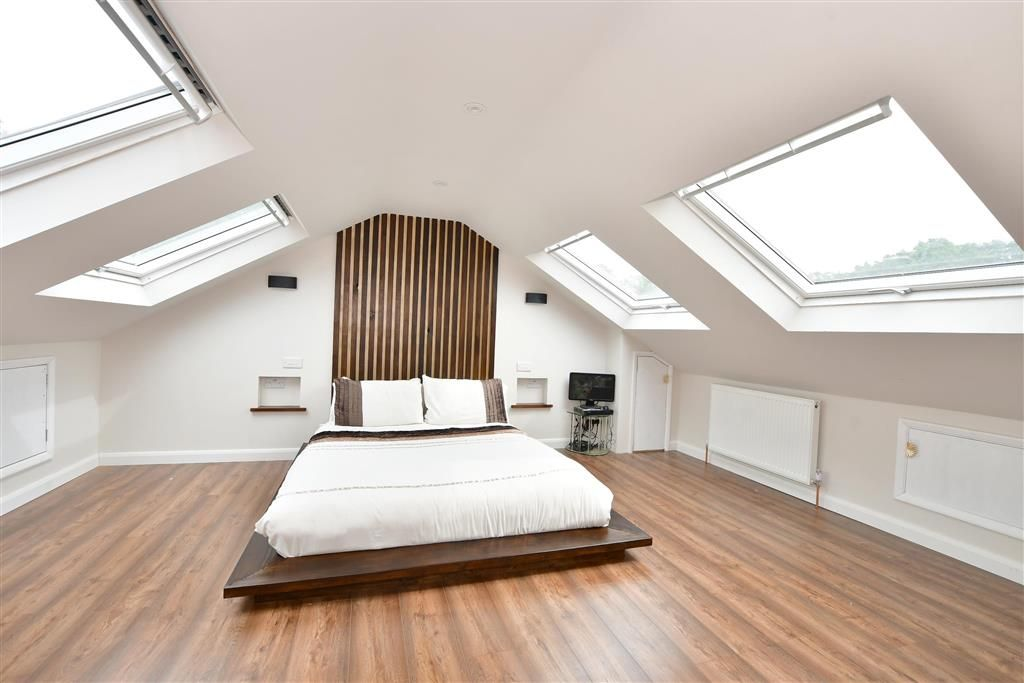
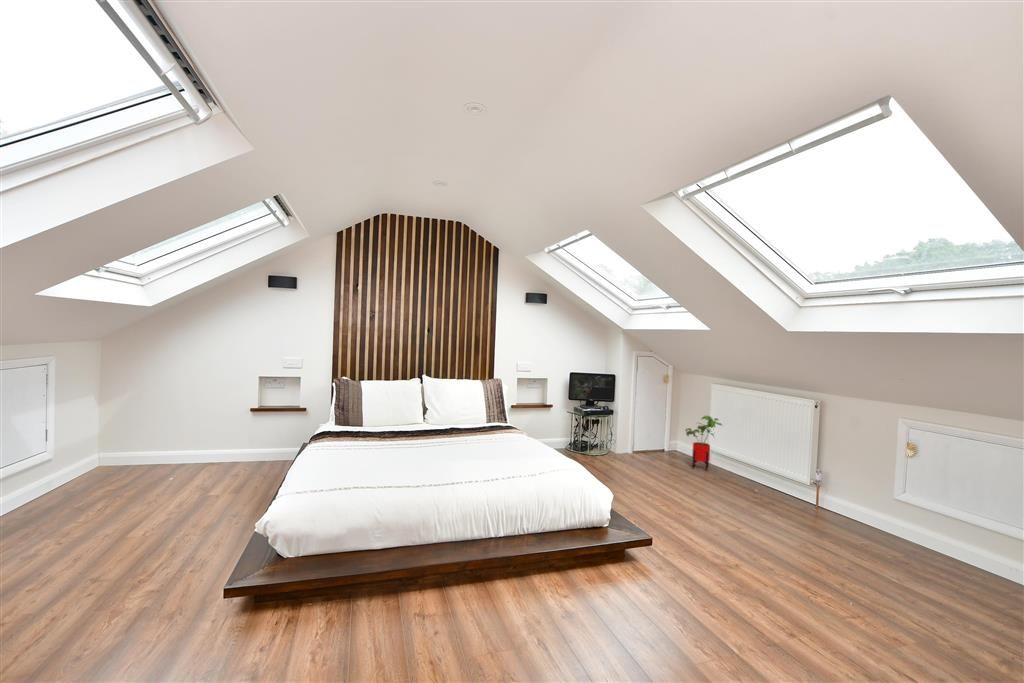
+ house plant (701, 442)
